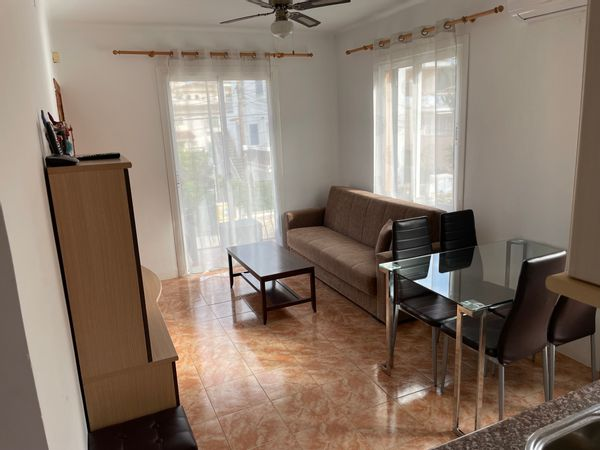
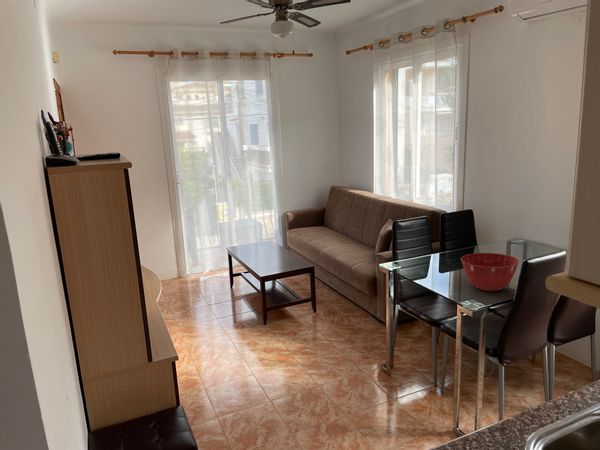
+ mixing bowl (488, 273)
